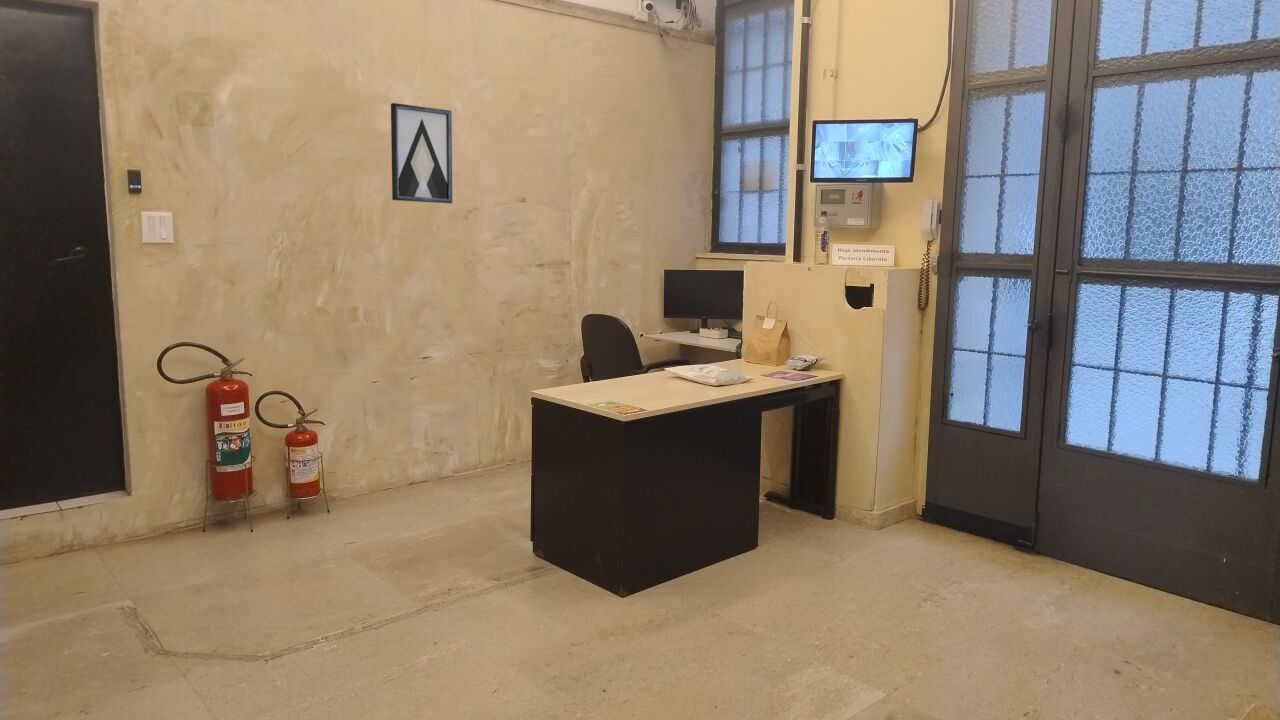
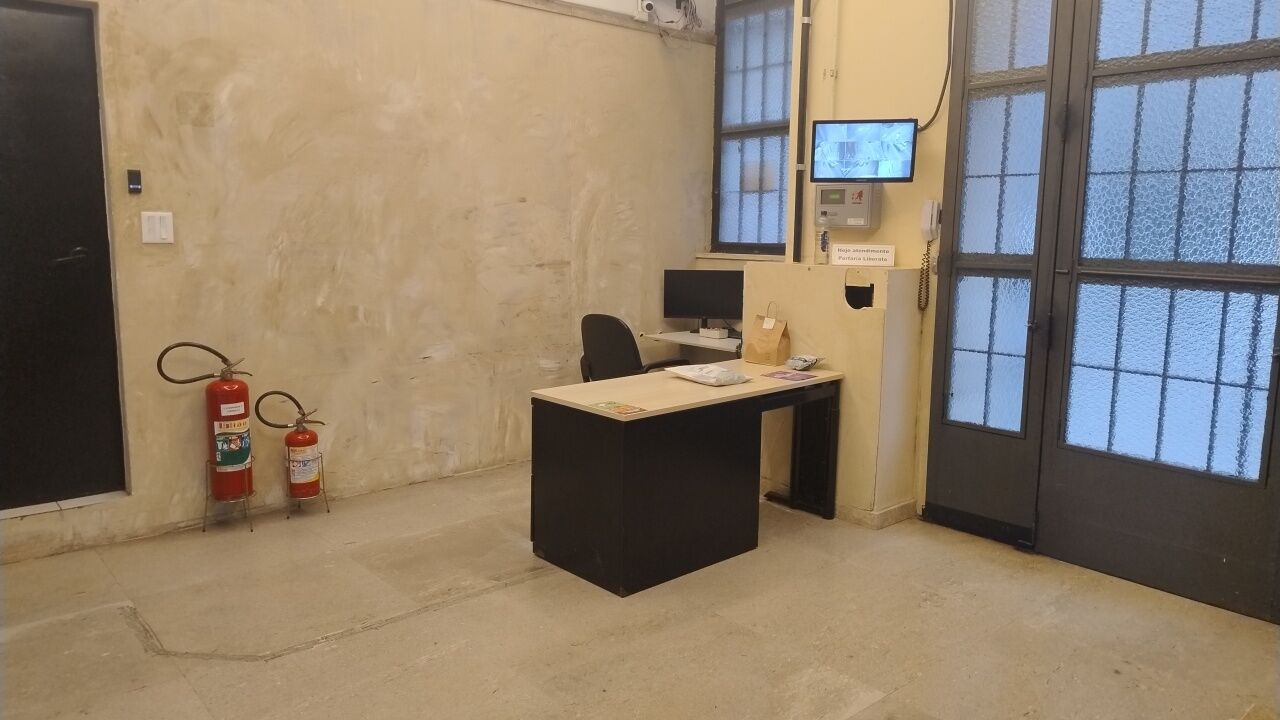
- wall art (422, 154)
